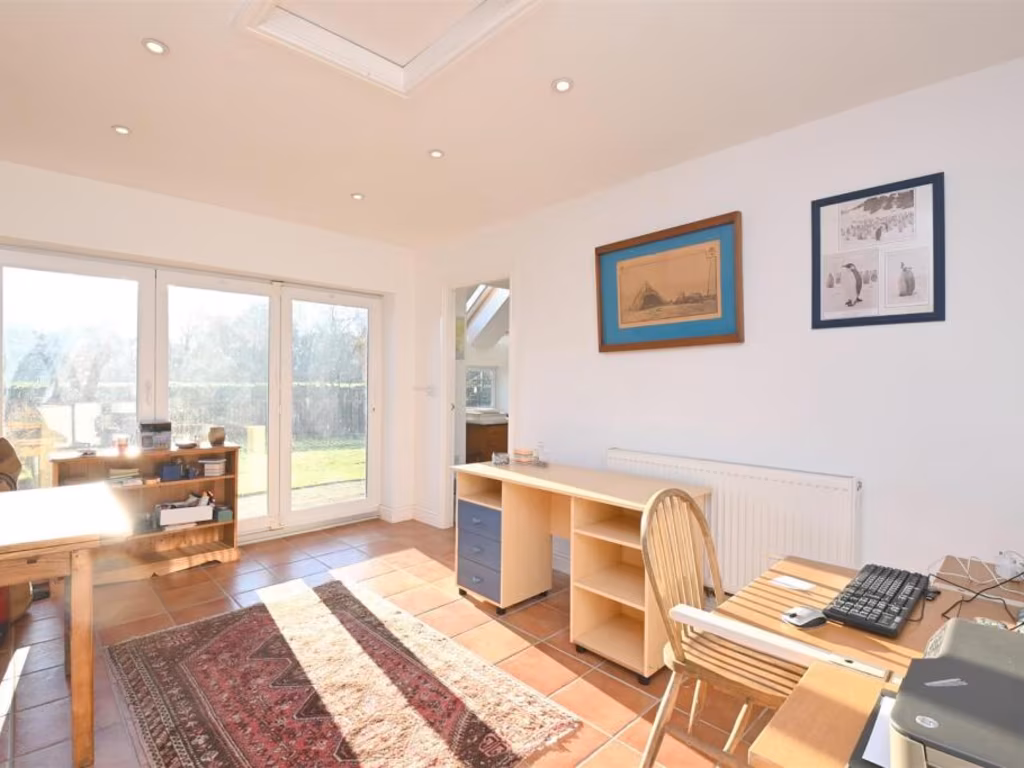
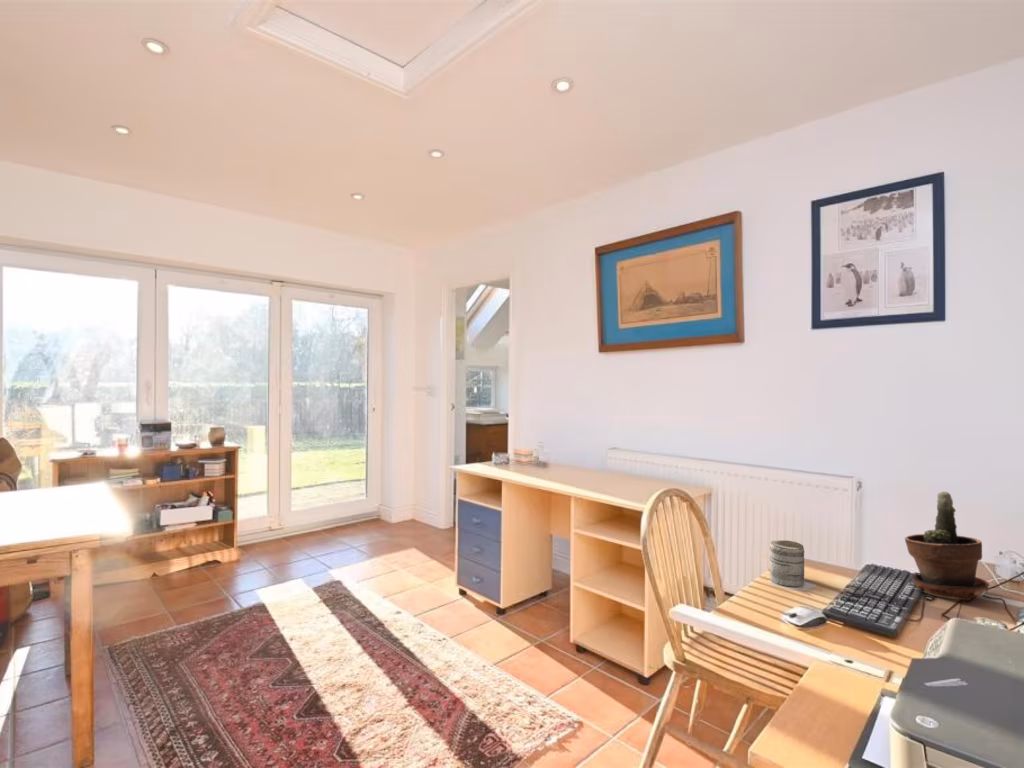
+ mug (787, 558)
+ potted plant (945, 543)
